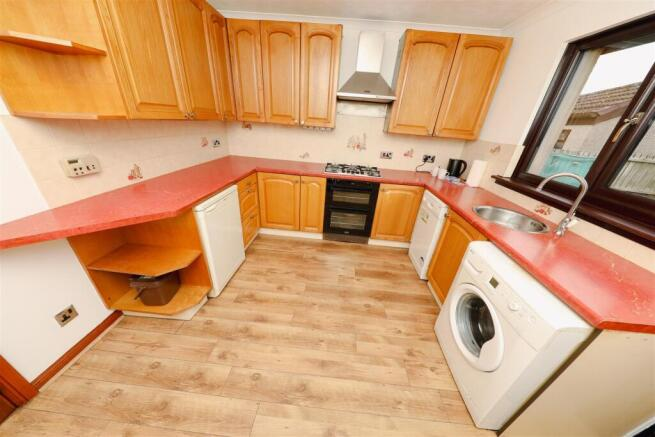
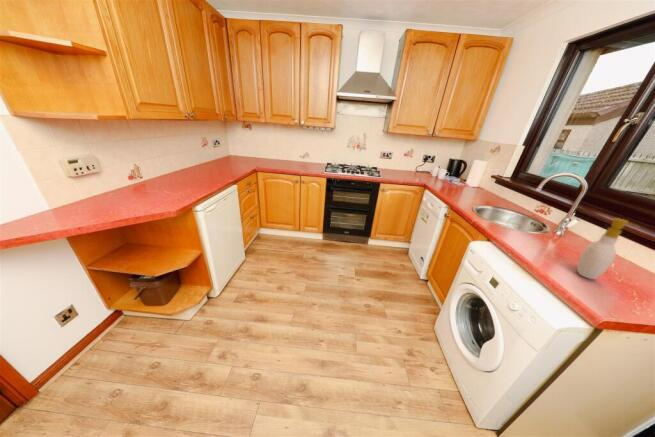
+ soap bottle (604, 248)
